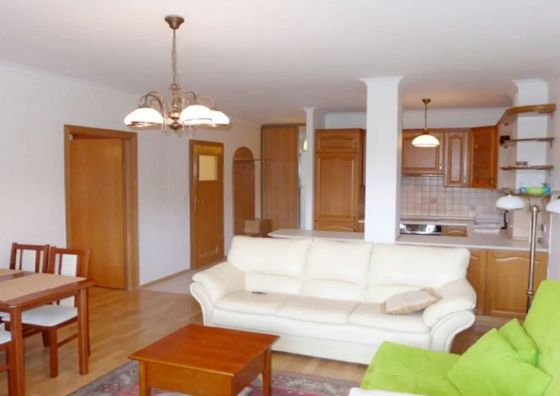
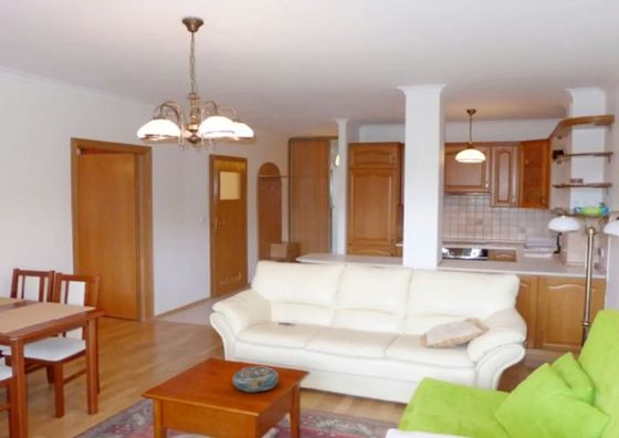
+ decorative bowl (255, 378)
